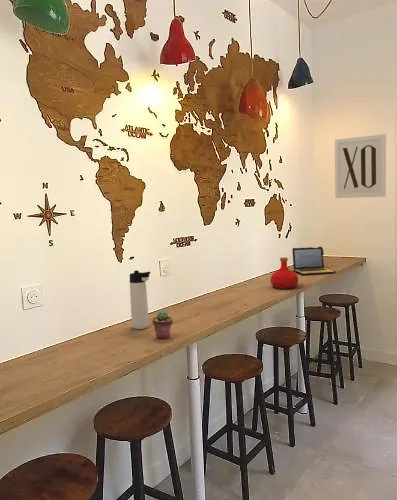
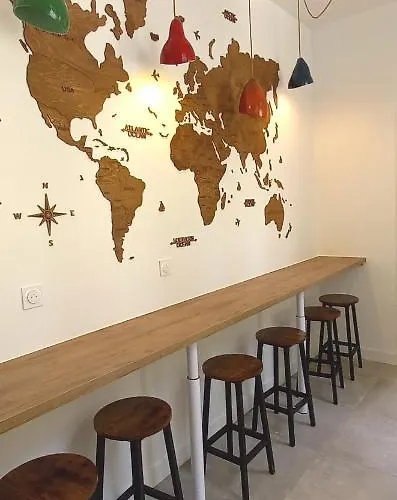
- potted succulent (162, 323)
- laptop (313, 260)
- bottle (284, 272)
- thermos bottle (141, 299)
- wall art (359, 167)
